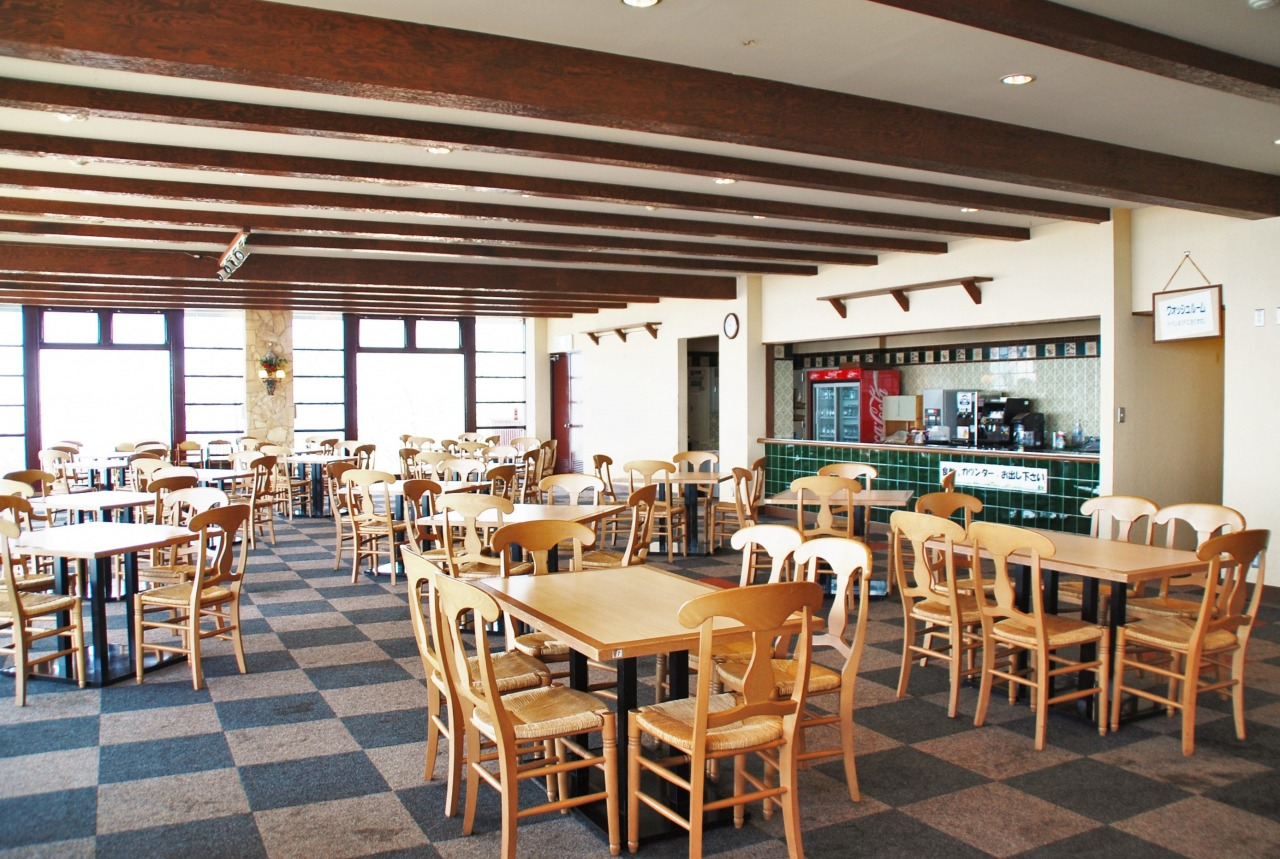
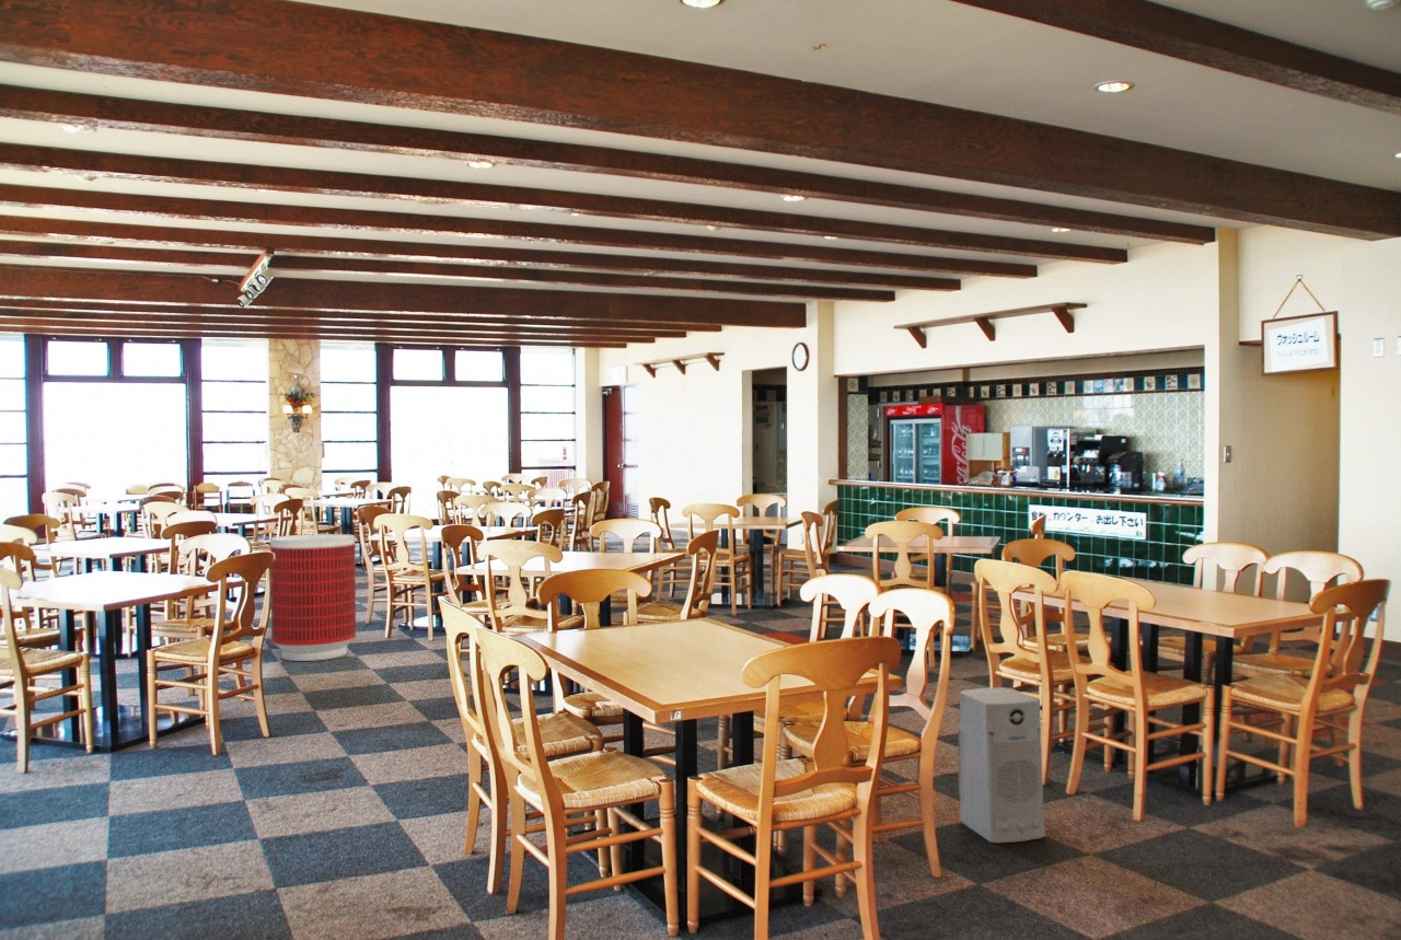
+ trash can (313, 595)
+ air purifier (999, 762)
